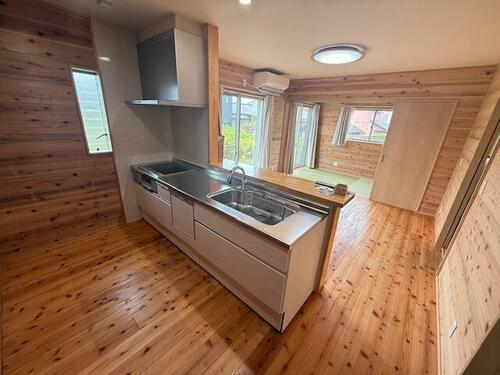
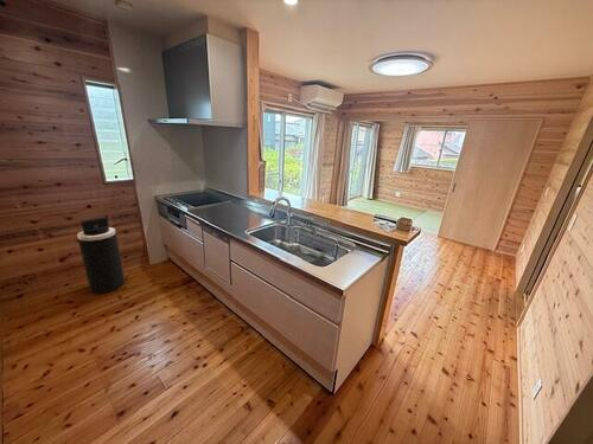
+ trash can (101, 253)
